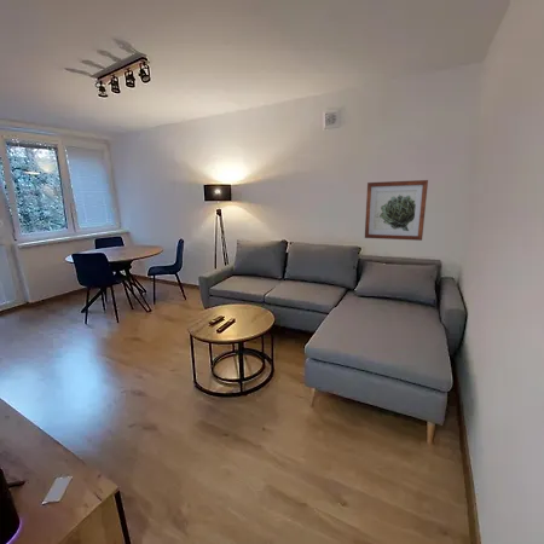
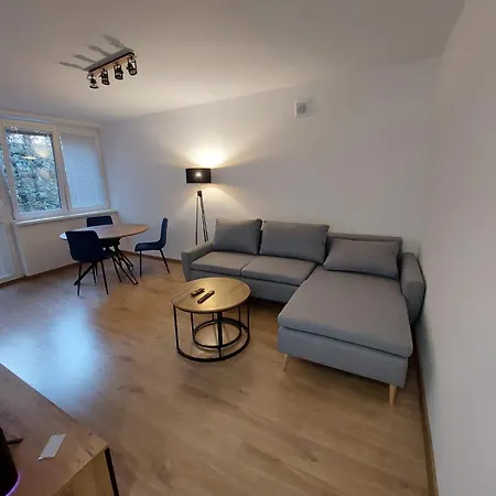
- wall art (394, 210)
